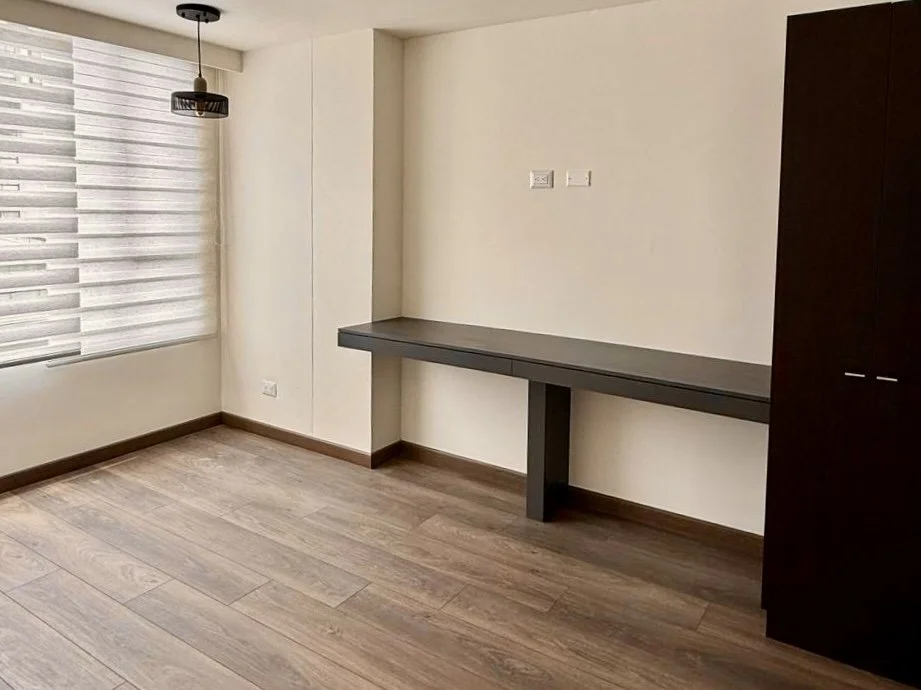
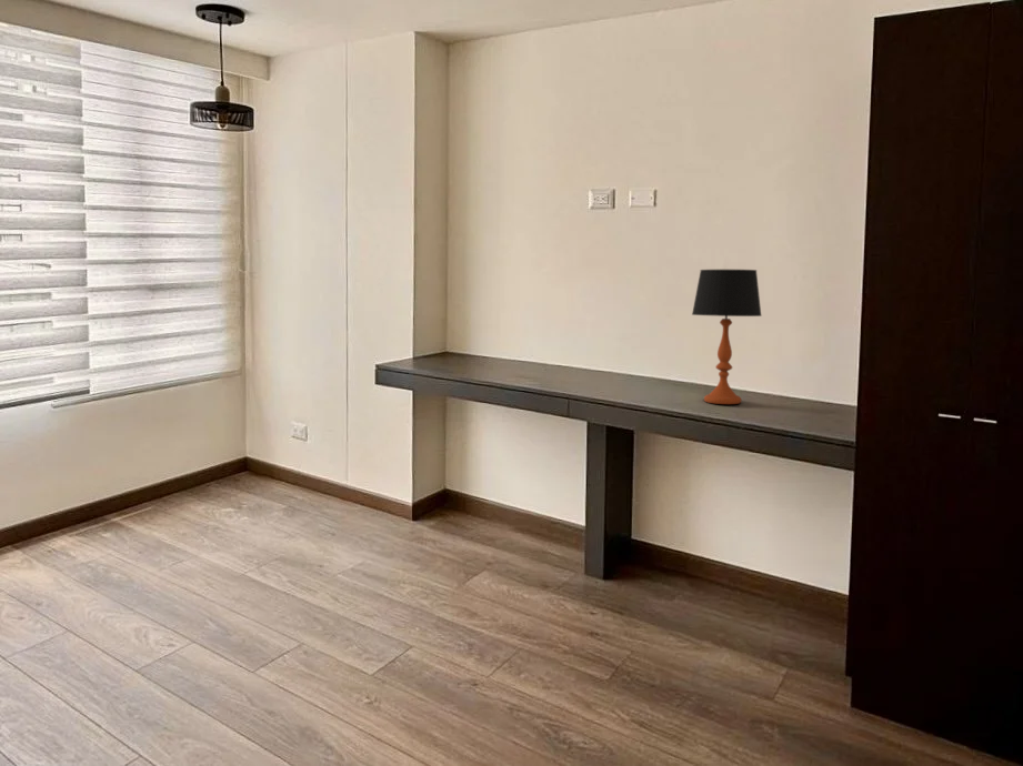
+ table lamp (725, 336)
